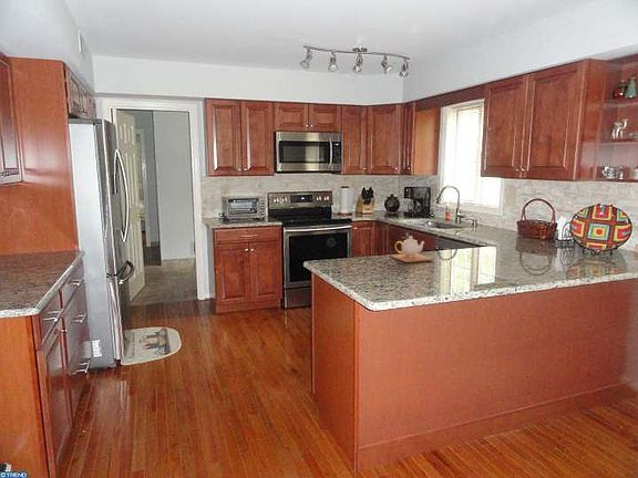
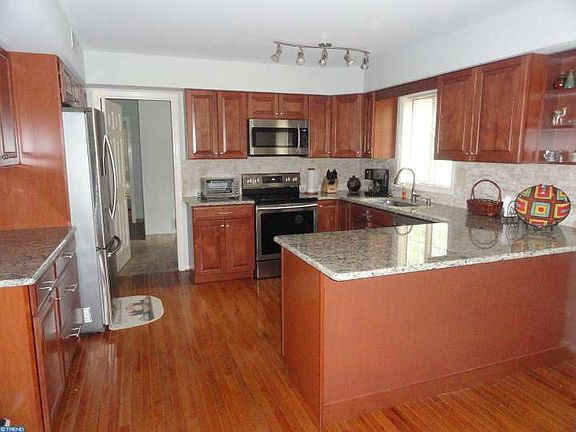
- teapot (411, 247)
